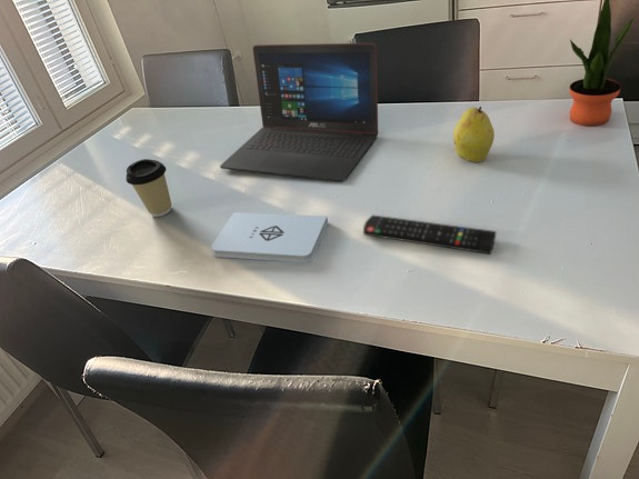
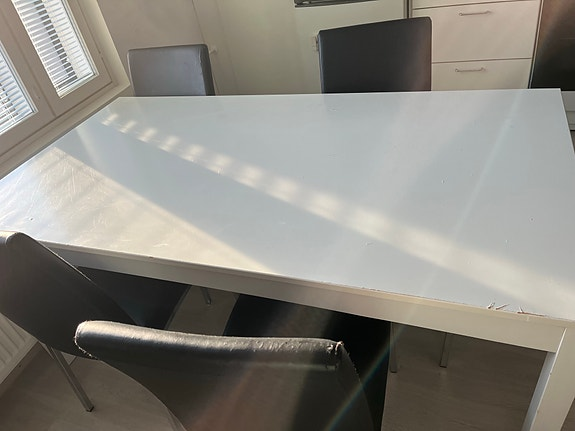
- fruit (473, 133)
- notepad (269, 236)
- coffee cup (152, 189)
- remote control (426, 233)
- laptop (294, 109)
- potted plant (596, 62)
